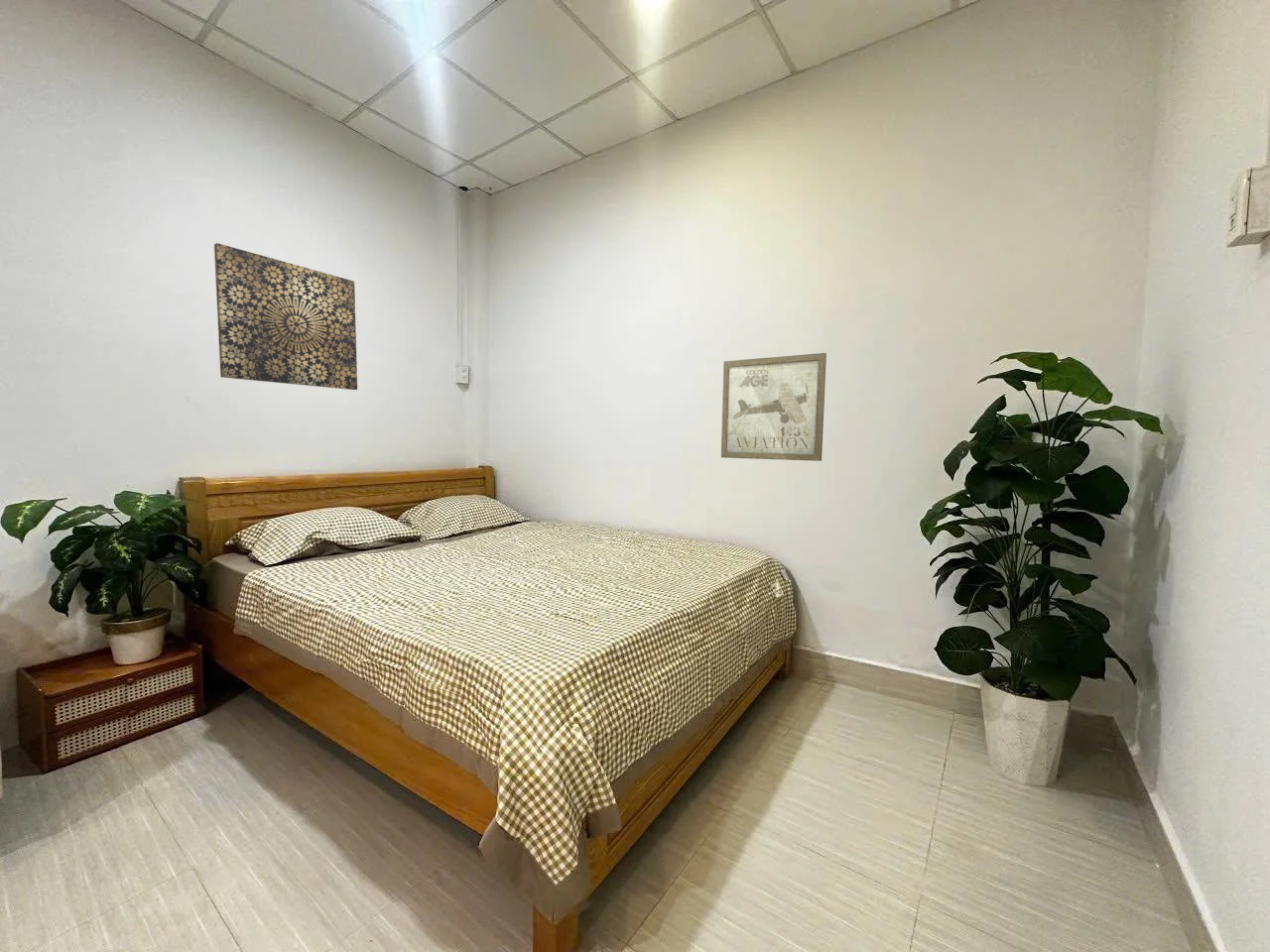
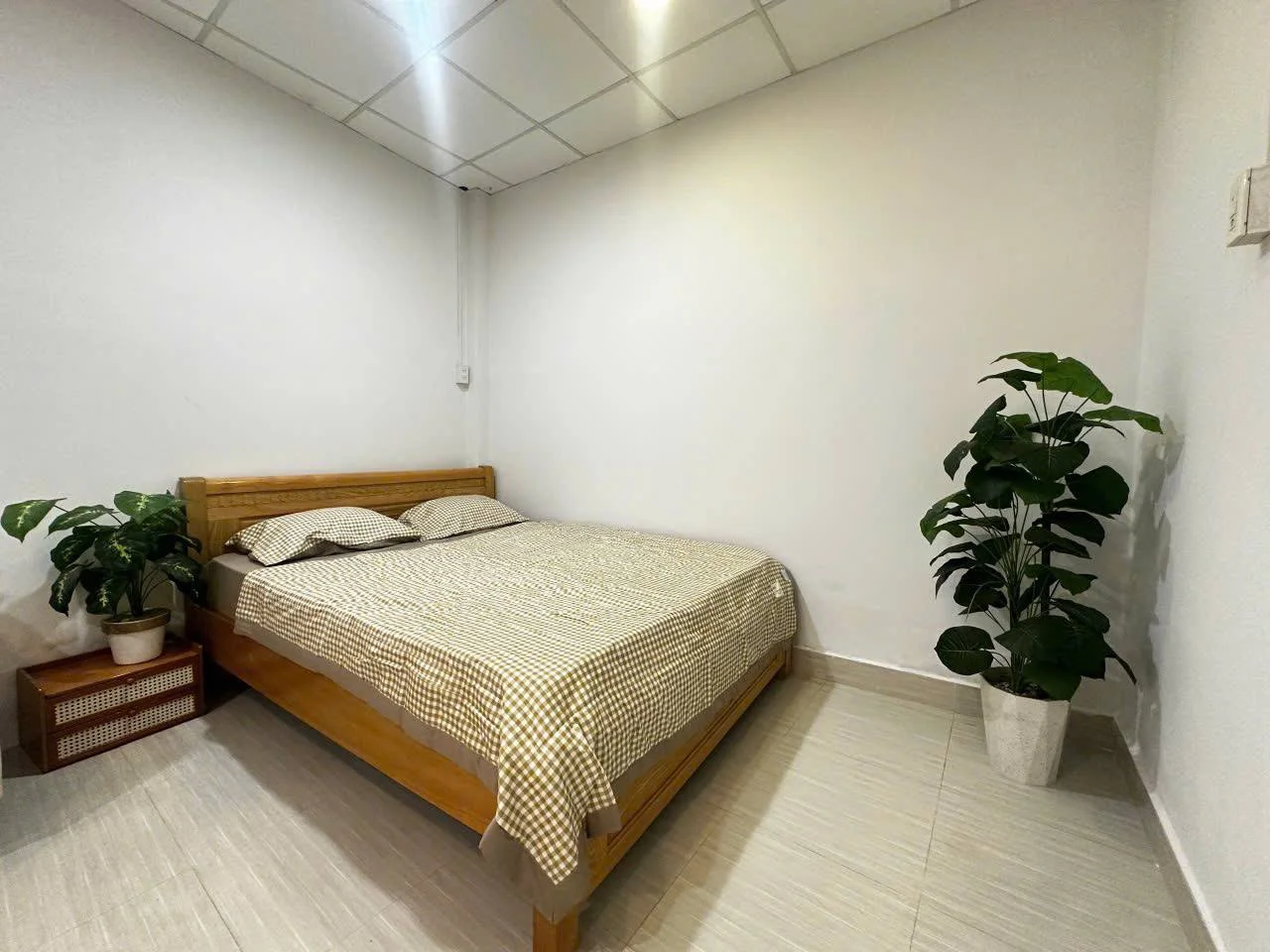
- wall art (770, 409)
- wall art (293, 324)
